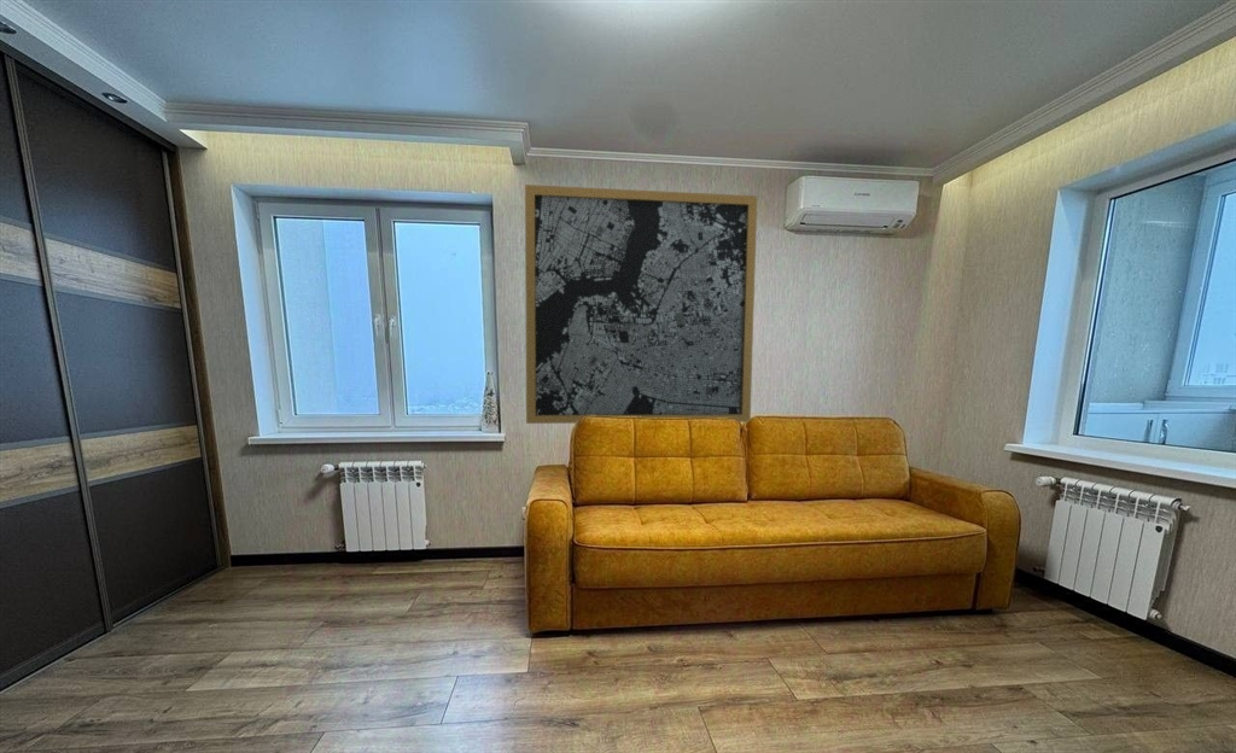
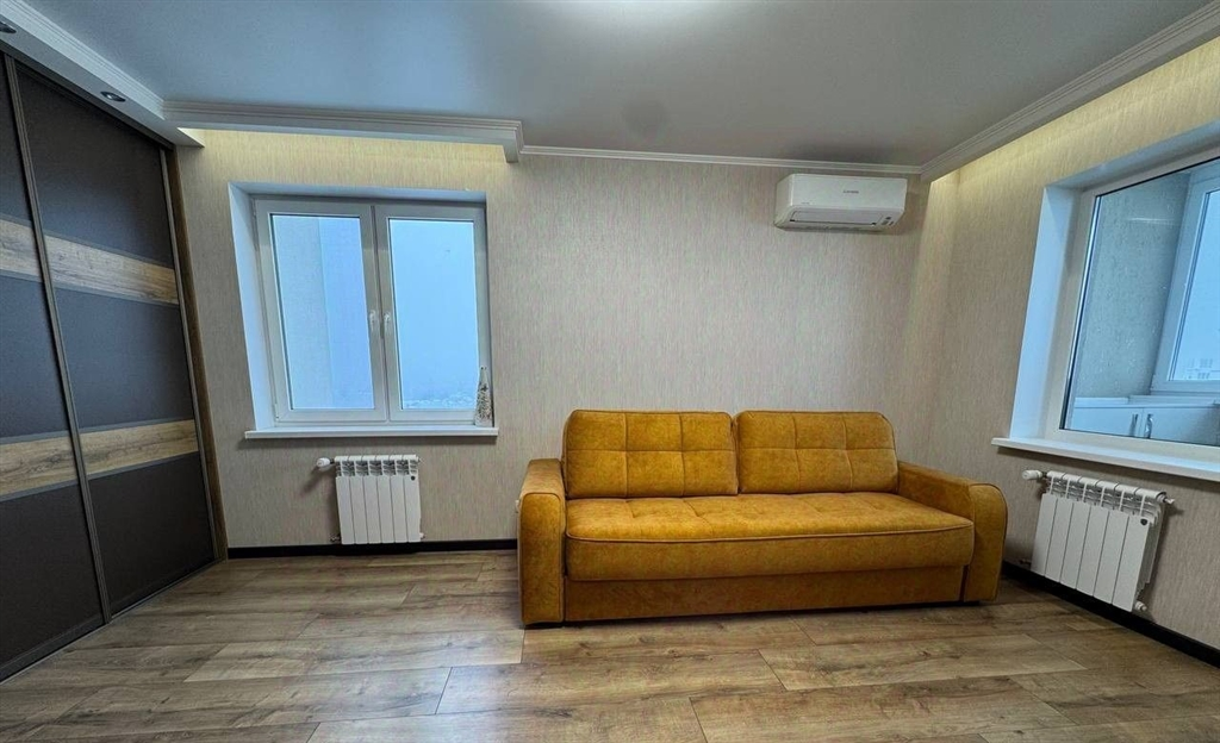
- wall art (641, 309)
